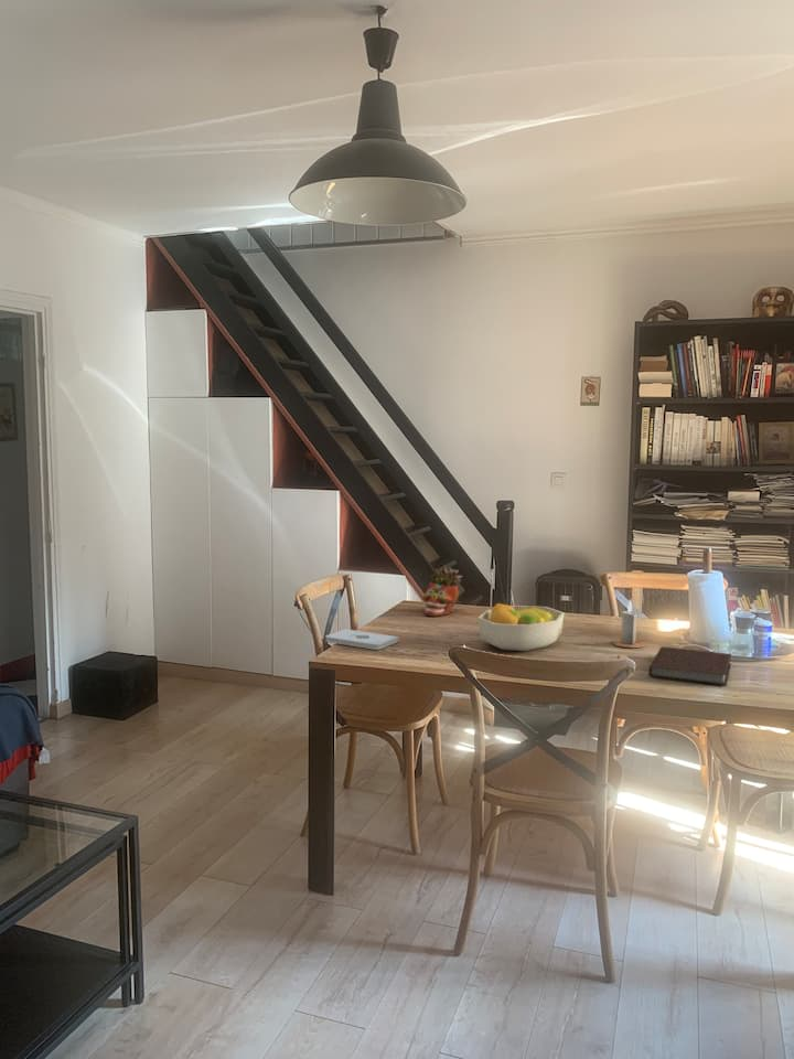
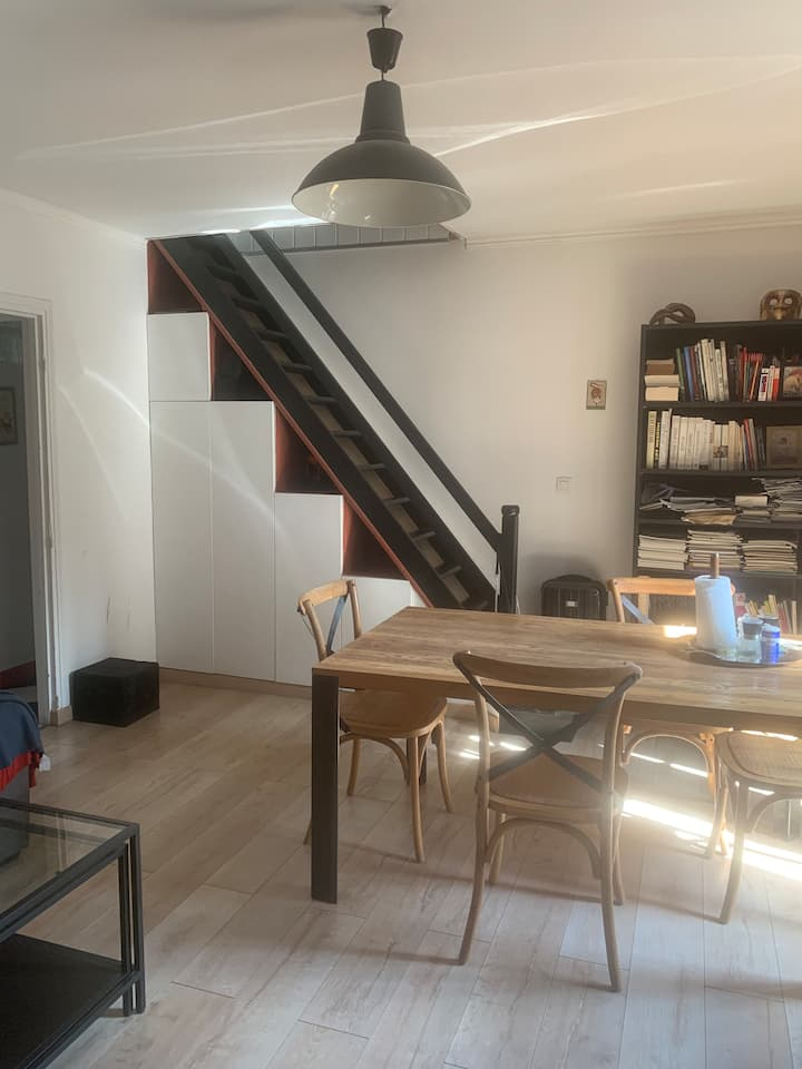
- candle (629, 621)
- succulent planter (441, 589)
- notebook (690, 664)
- fruit bowl (521, 622)
- notepad (361, 639)
